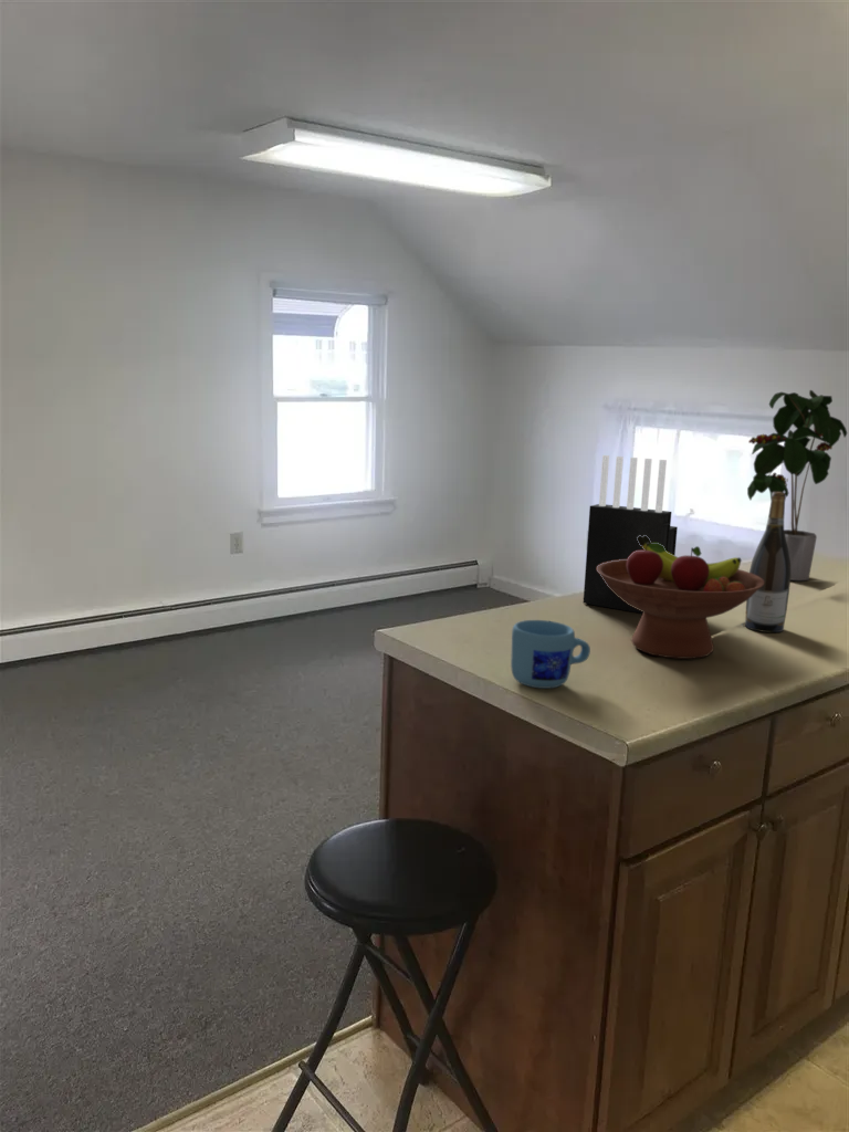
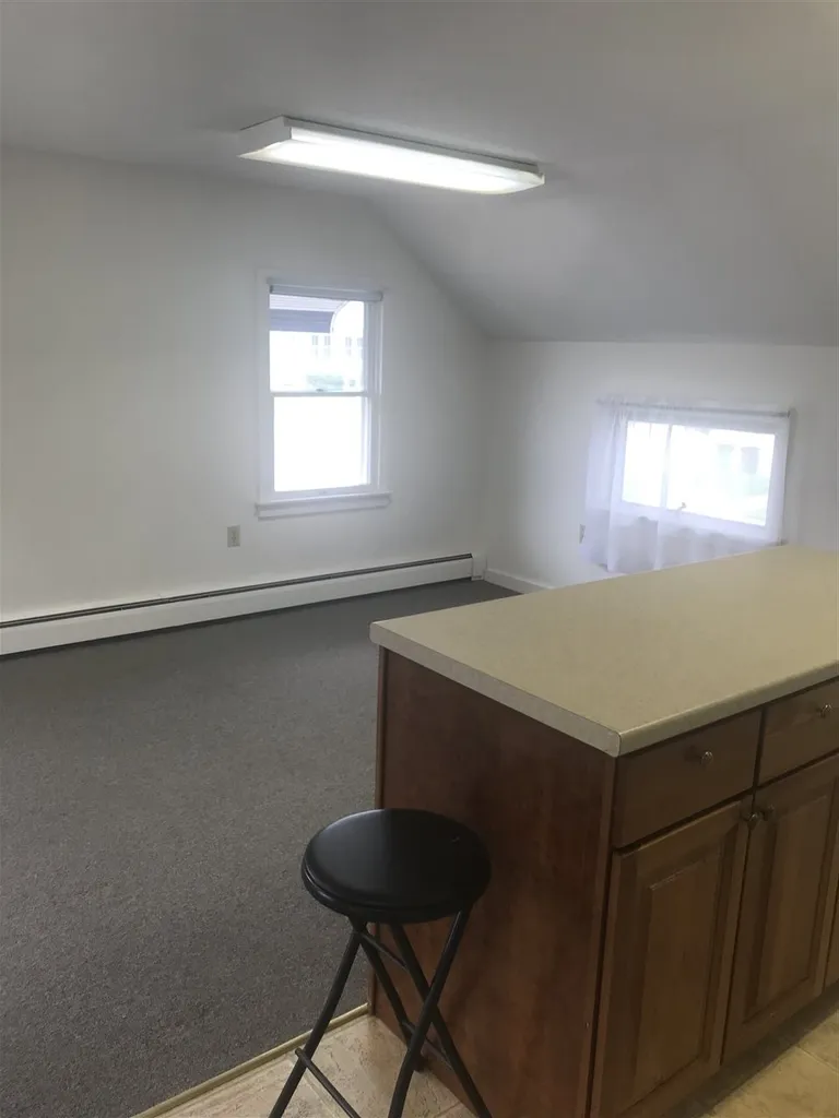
- fruit bowl (675, 597)
- mug (552, 654)
- wine bottle (771, 560)
- potted plant (795, 484)
- knife block (633, 532)
